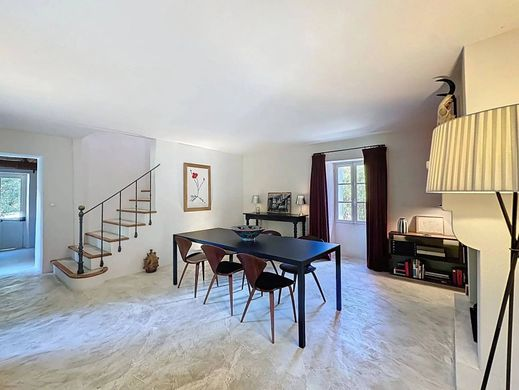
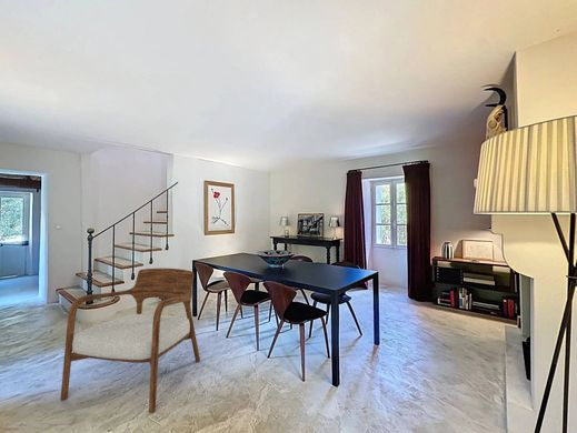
+ armchair (140, 326)
